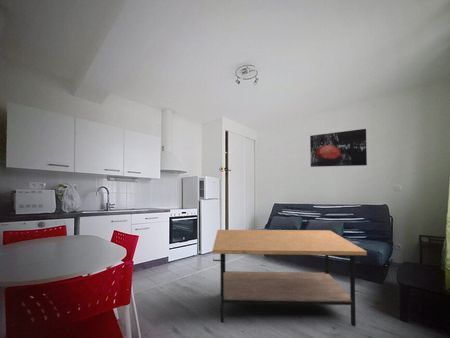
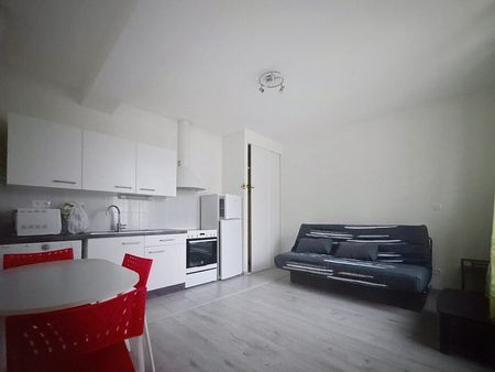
- wall art (336, 149)
- coffee table (280, 273)
